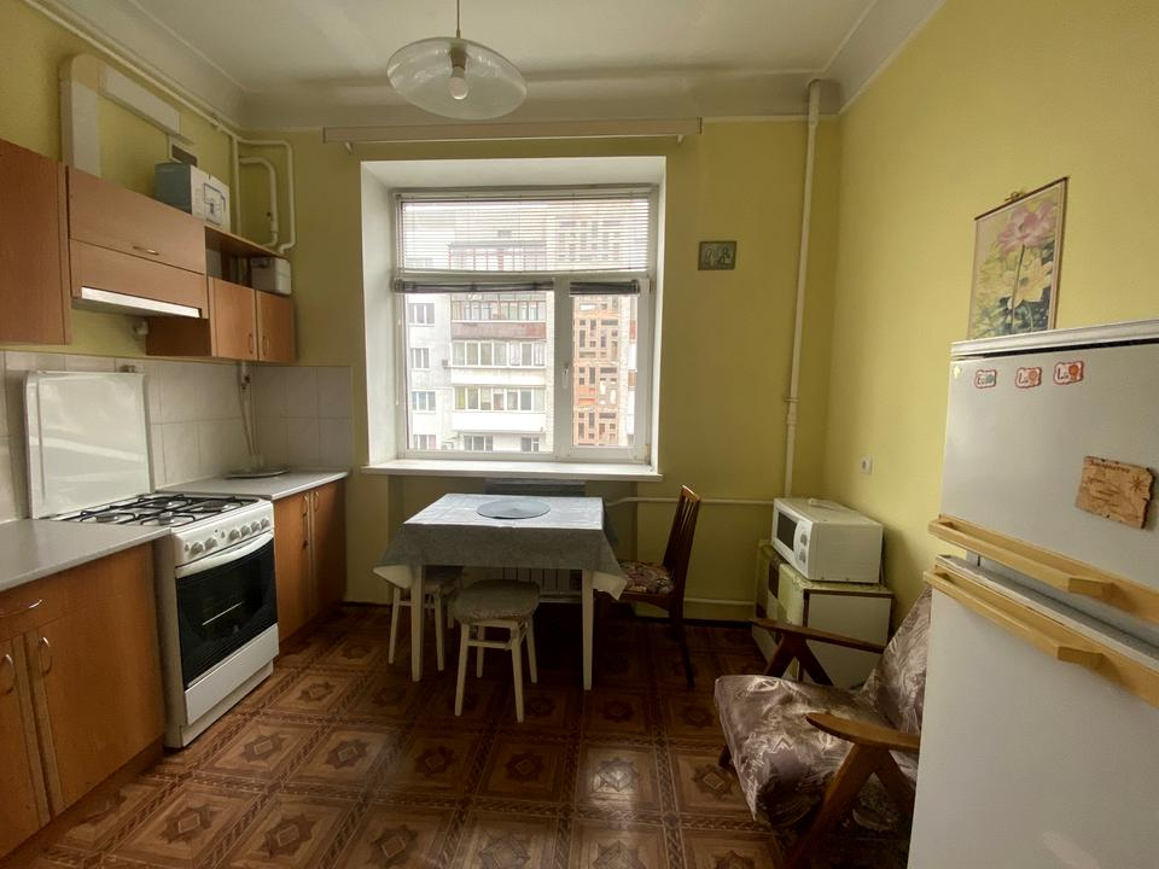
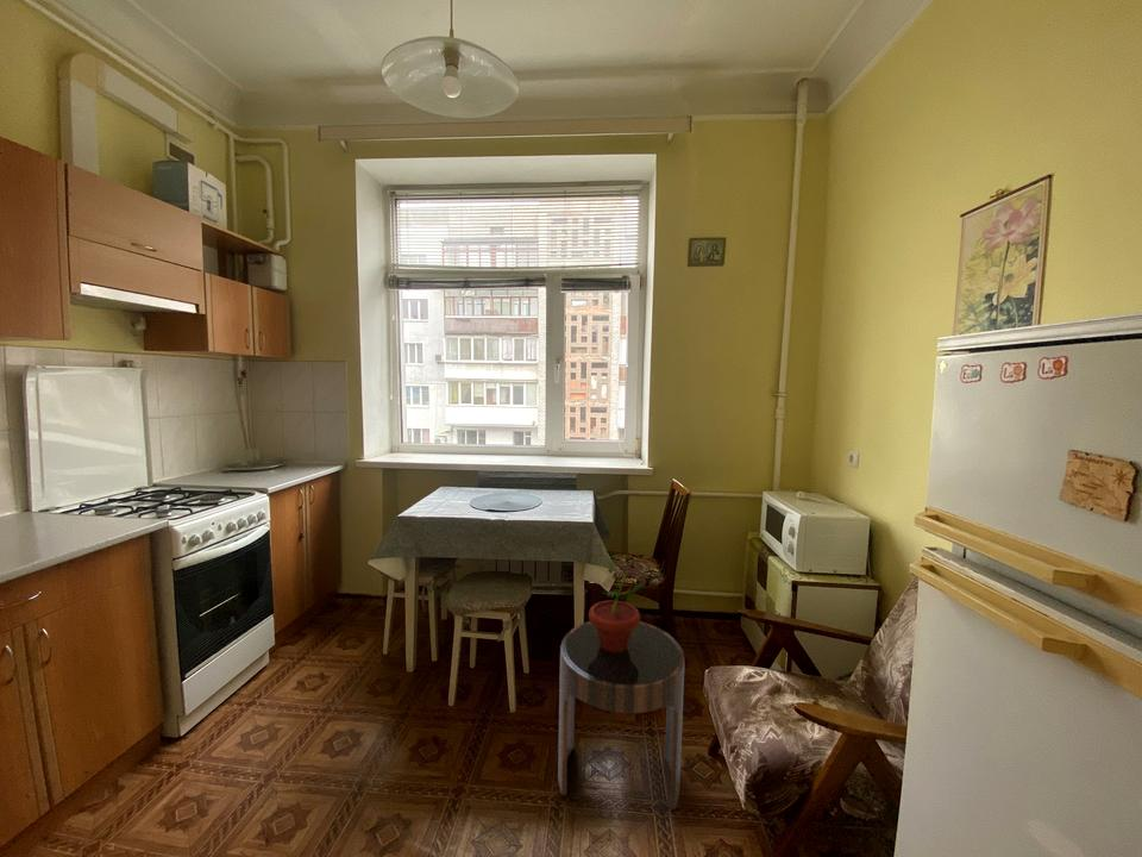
+ potted plant (616, 605)
+ side table (620, 712)
